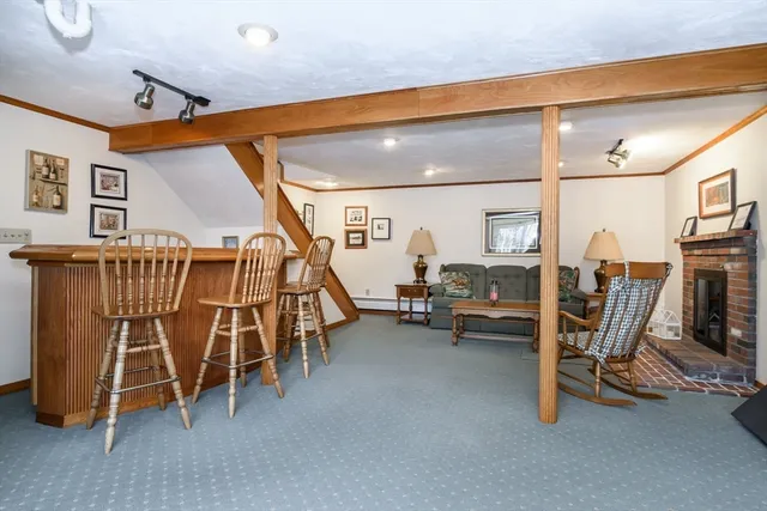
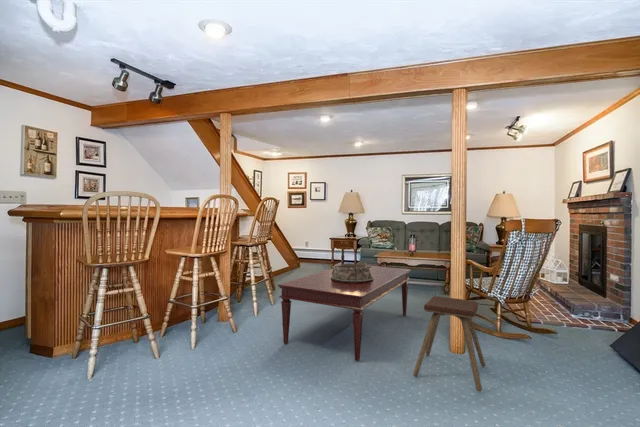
+ coffee table (352, 301)
+ music stool (464, 334)
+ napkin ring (352, 271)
